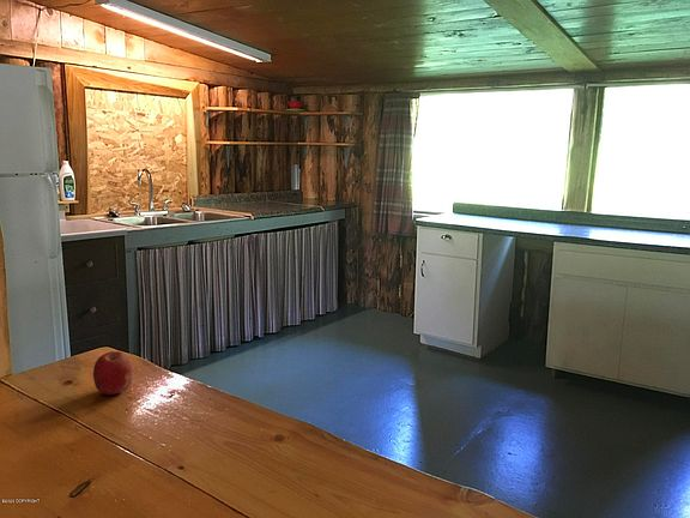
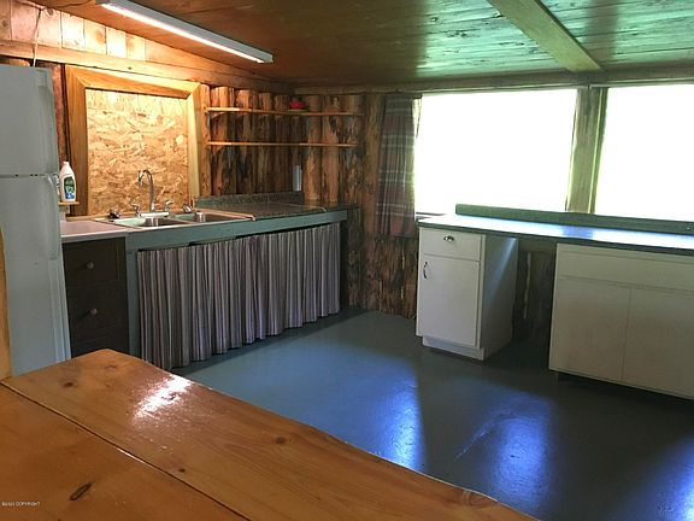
- fruit (113, 372)
